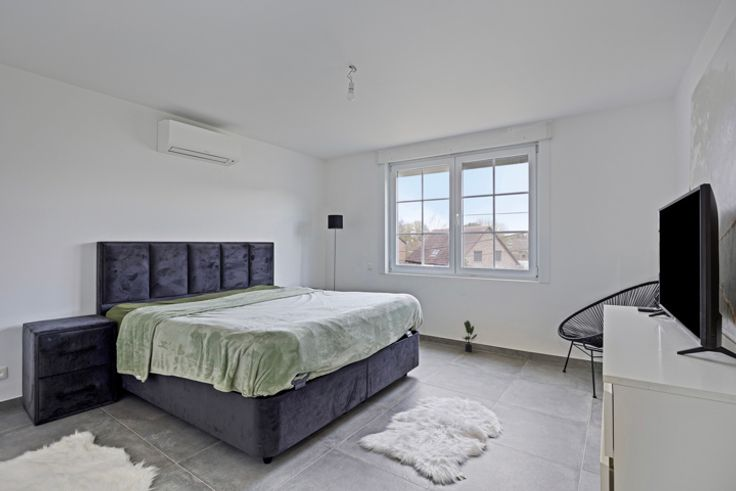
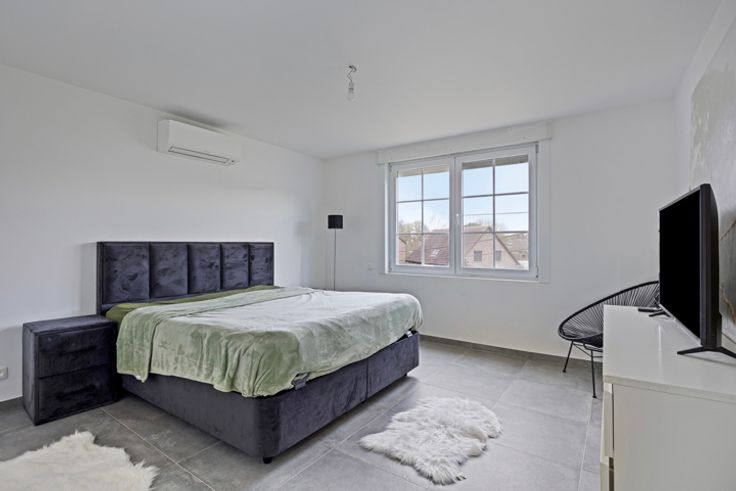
- potted plant (468, 336)
